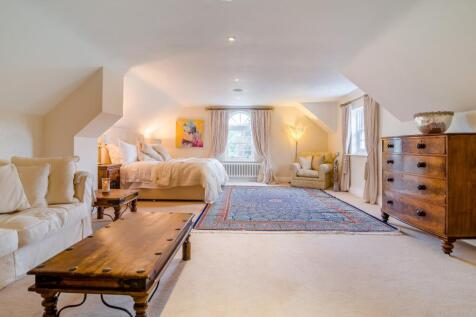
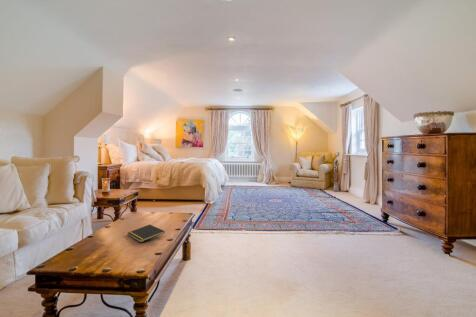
+ notepad (145, 232)
